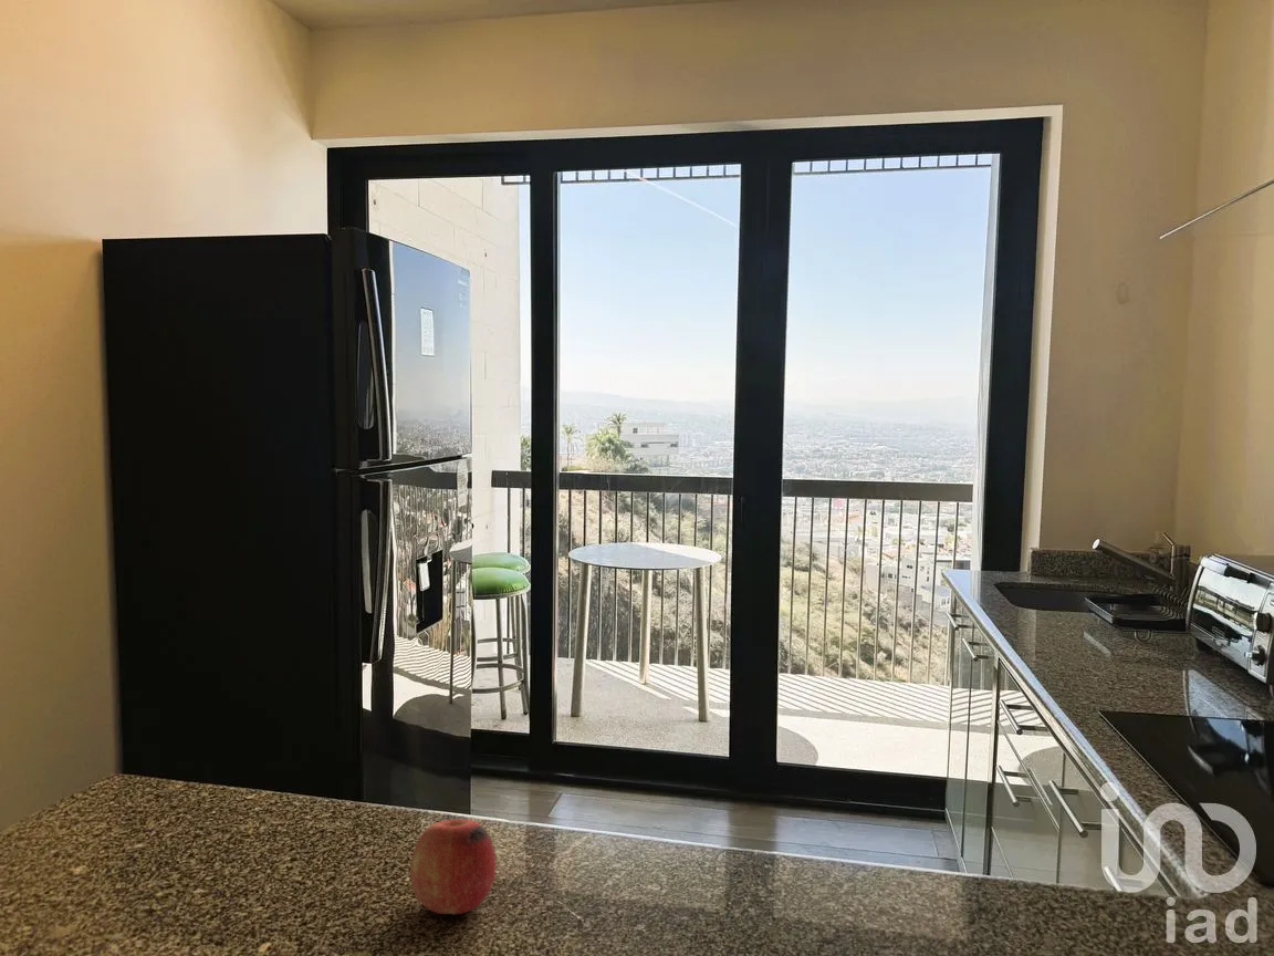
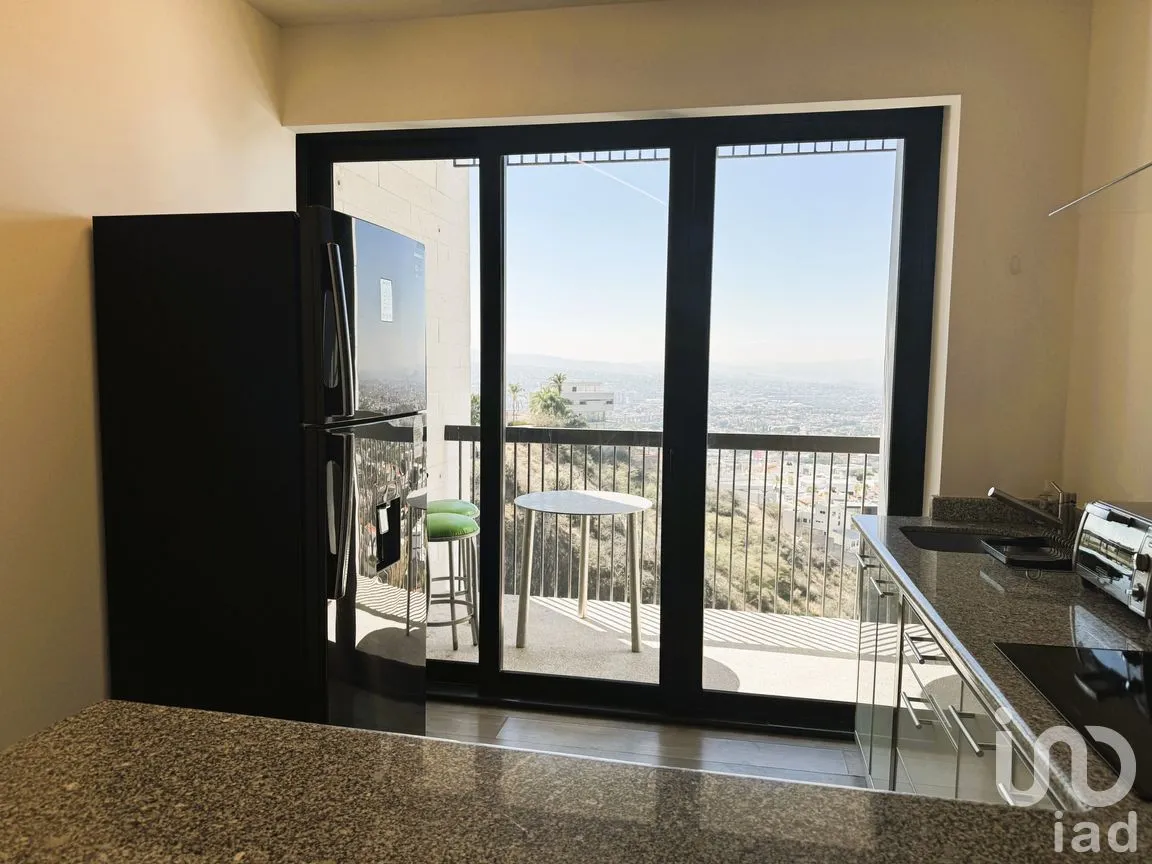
- fruit (453, 862)
